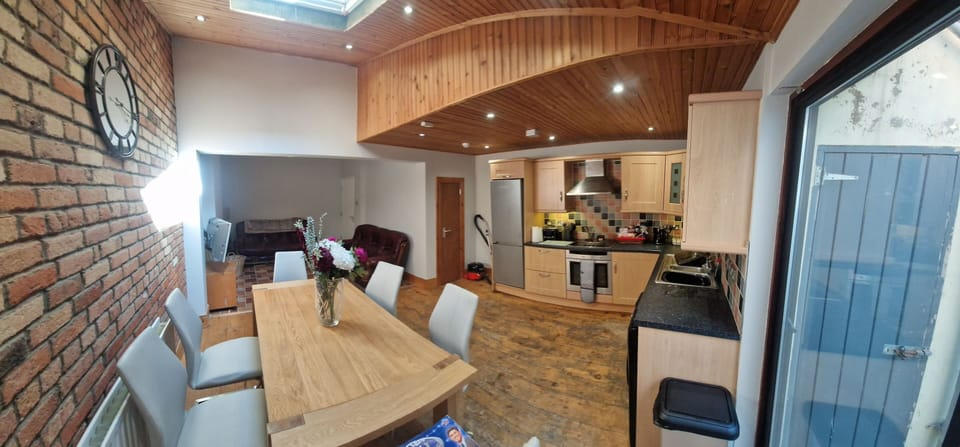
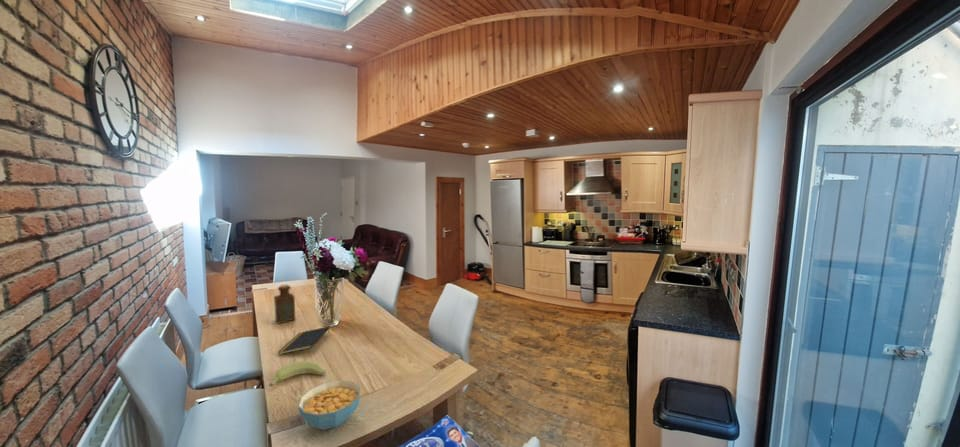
+ bottle (284, 302)
+ notepad (305, 339)
+ banana (296, 373)
+ cereal bowl (330, 409)
